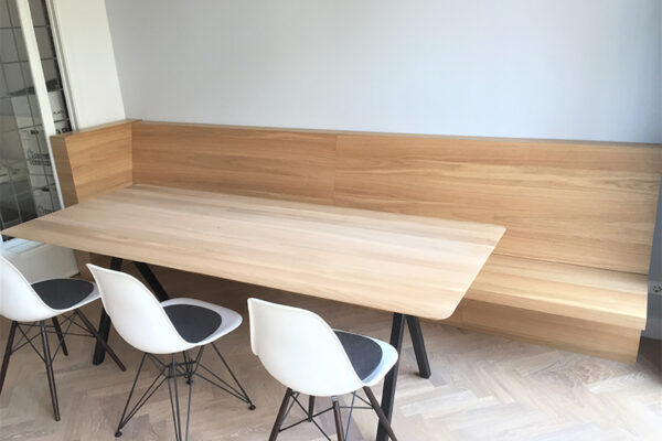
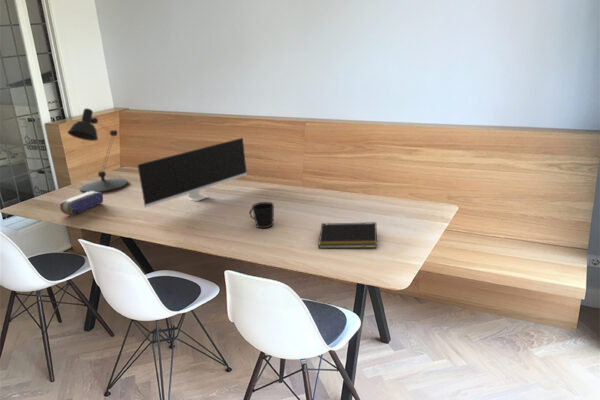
+ notepad (348, 235)
+ monitor (195, 174)
+ pencil case (81, 202)
+ cup (261, 215)
+ desk lamp (95, 140)
